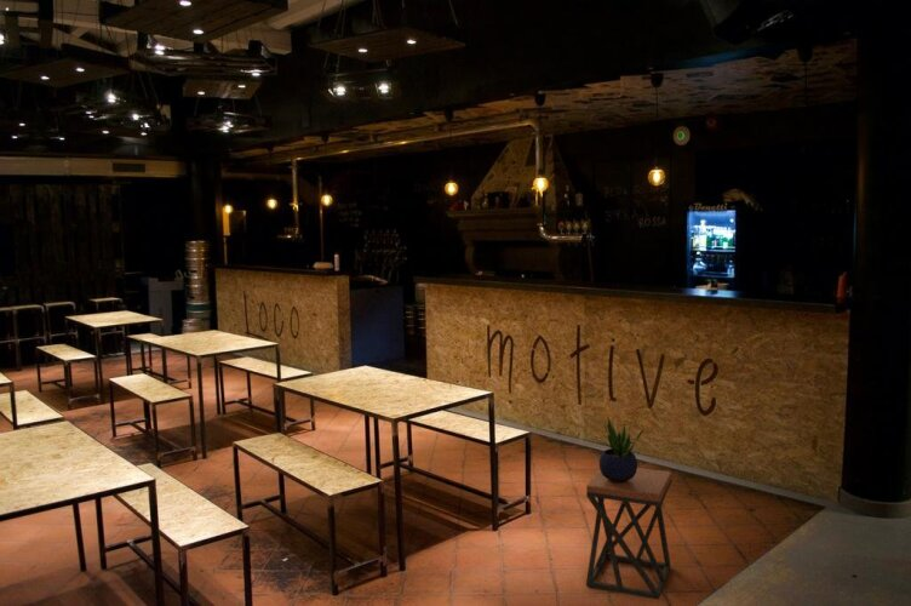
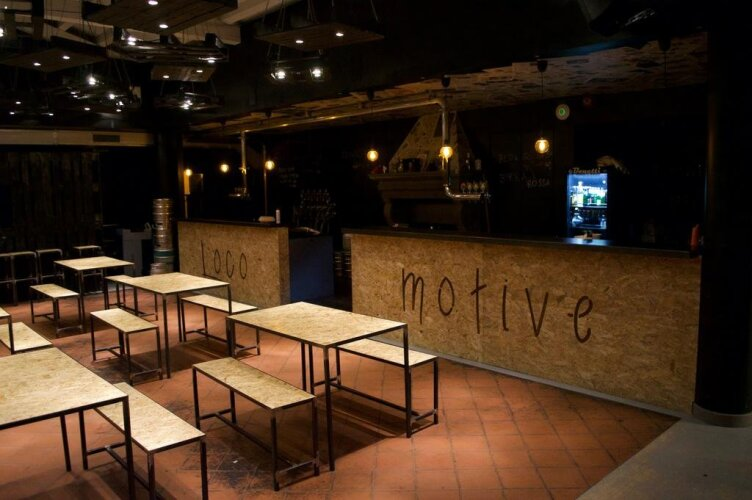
- stool (629, 527)
- potted plant (620, 448)
